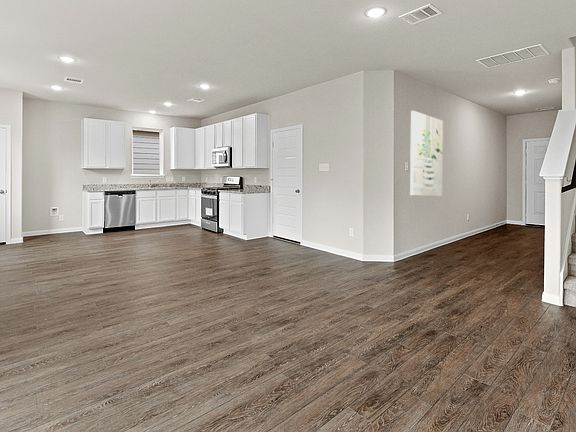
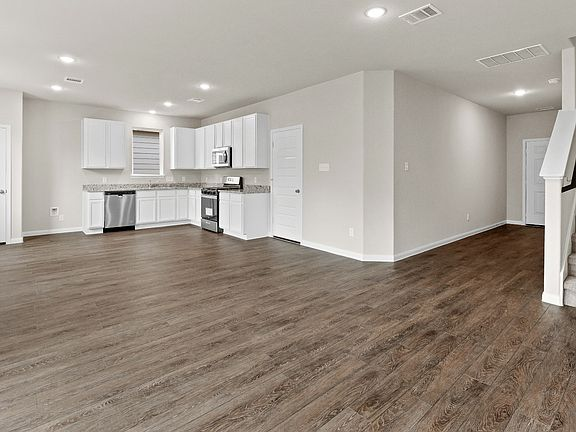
- wall art (427, 156)
